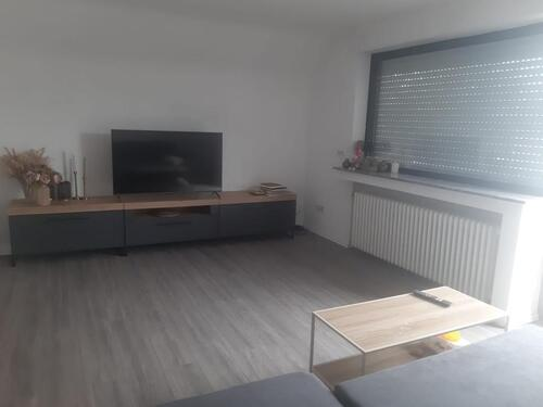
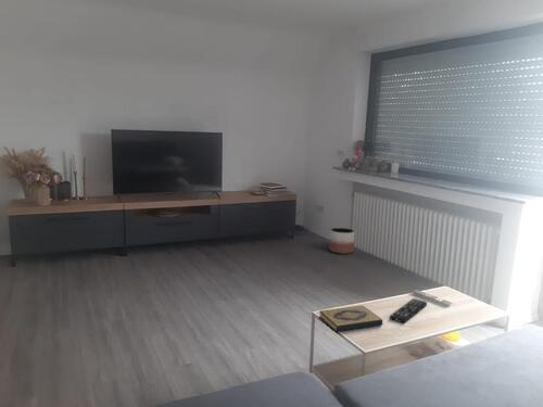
+ planter (341, 240)
+ remote control (408, 309)
+ hardback book (350, 318)
